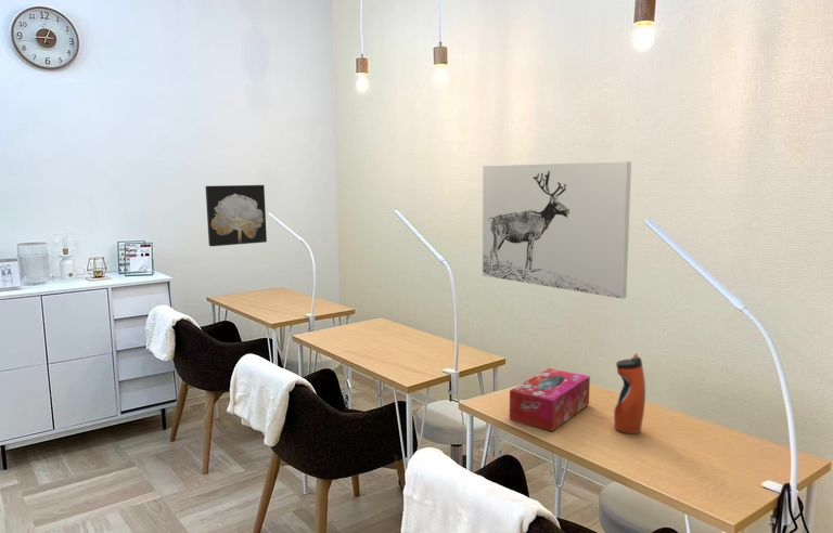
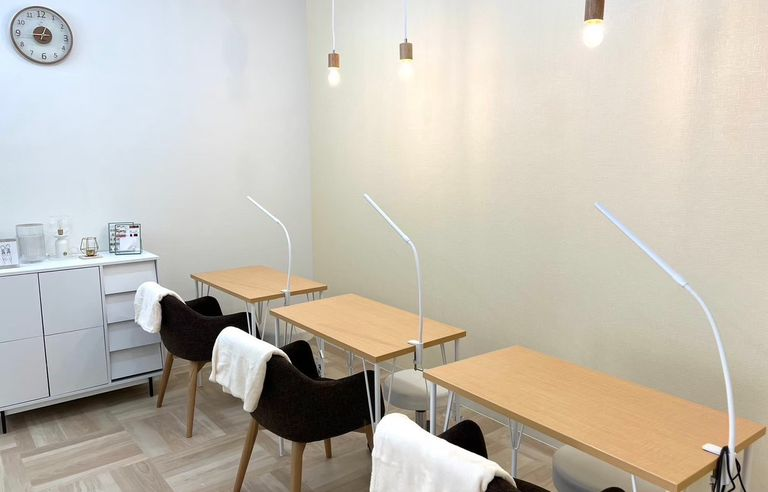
- wall art (548, 225)
- wall art (236, 214)
- tissue box (550, 396)
- water bottle (629, 391)
